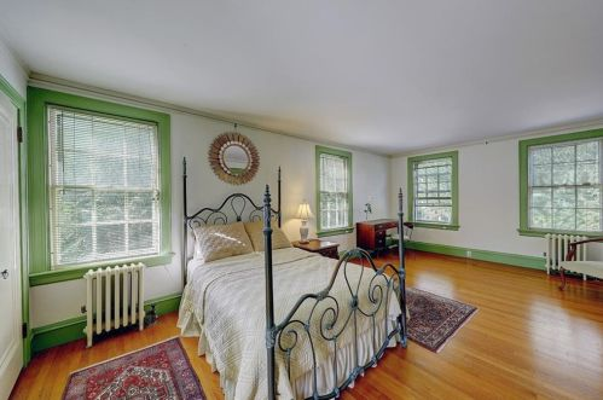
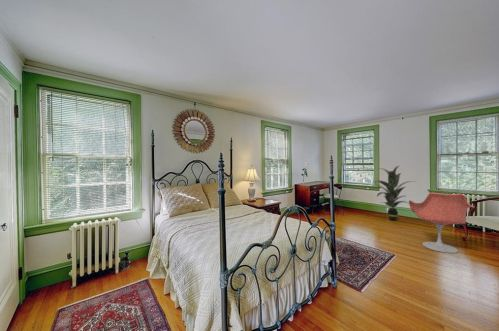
+ indoor plant (393, 193)
+ armchair (439, 218)
